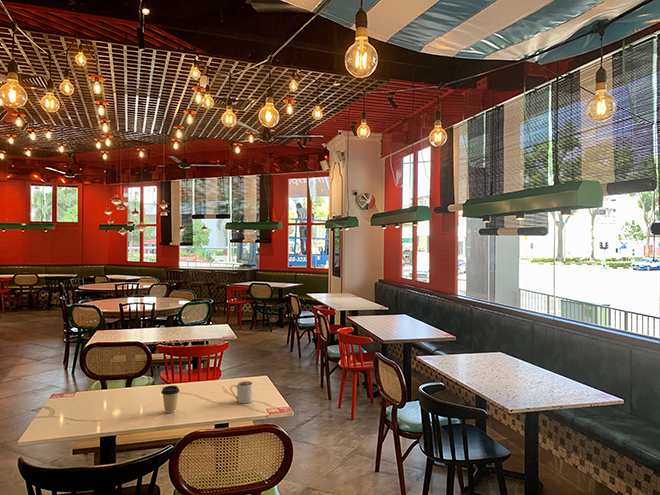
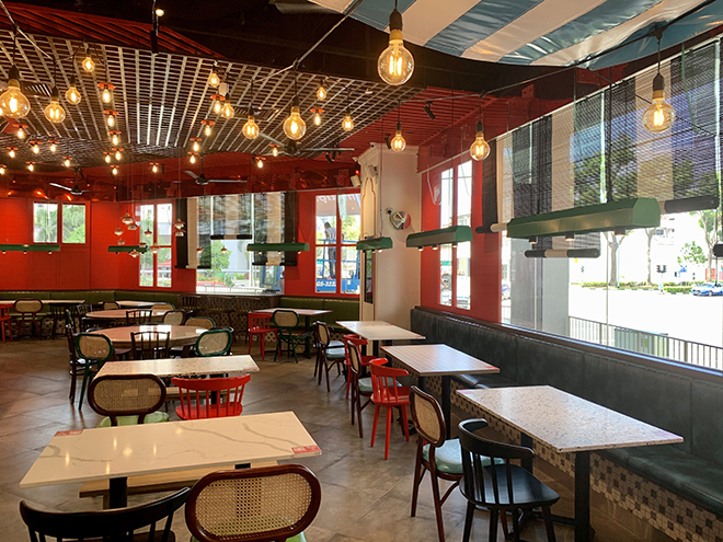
- mug (241, 392)
- coffee cup (170, 399)
